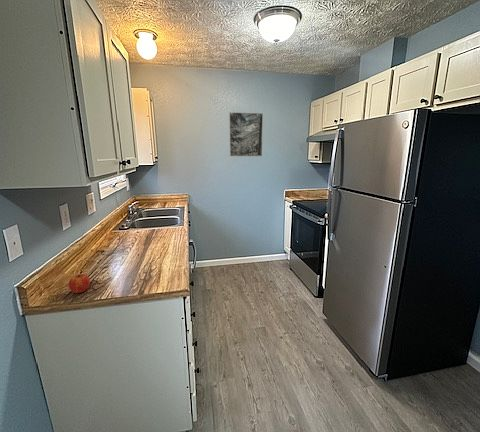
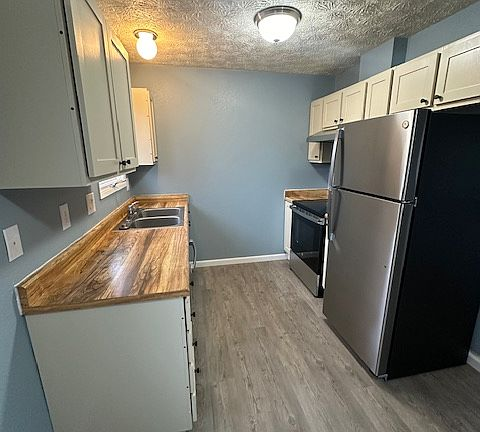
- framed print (246, 135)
- fruit (79, 282)
